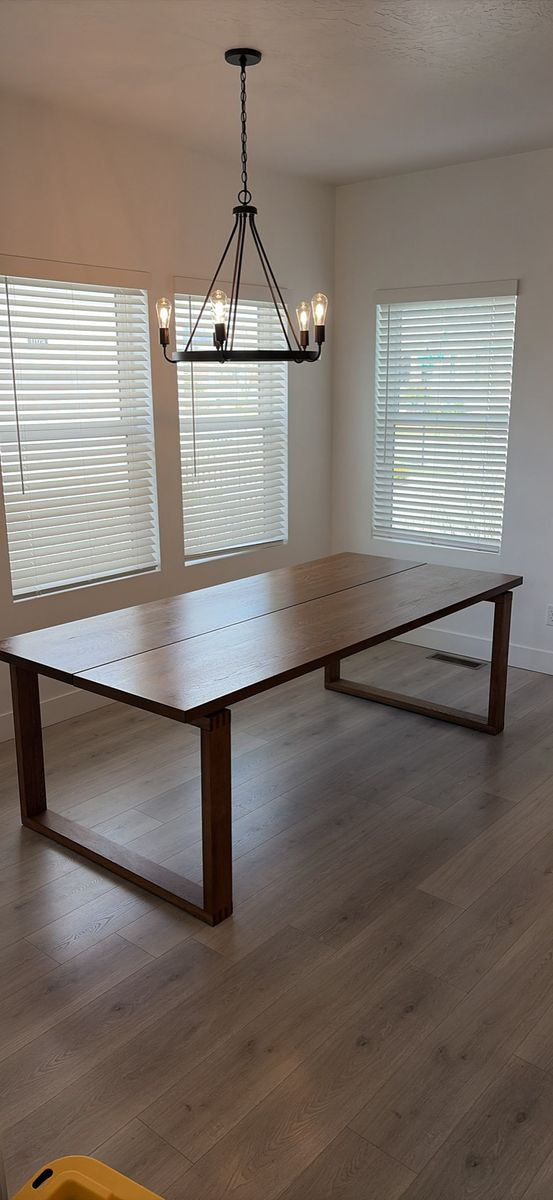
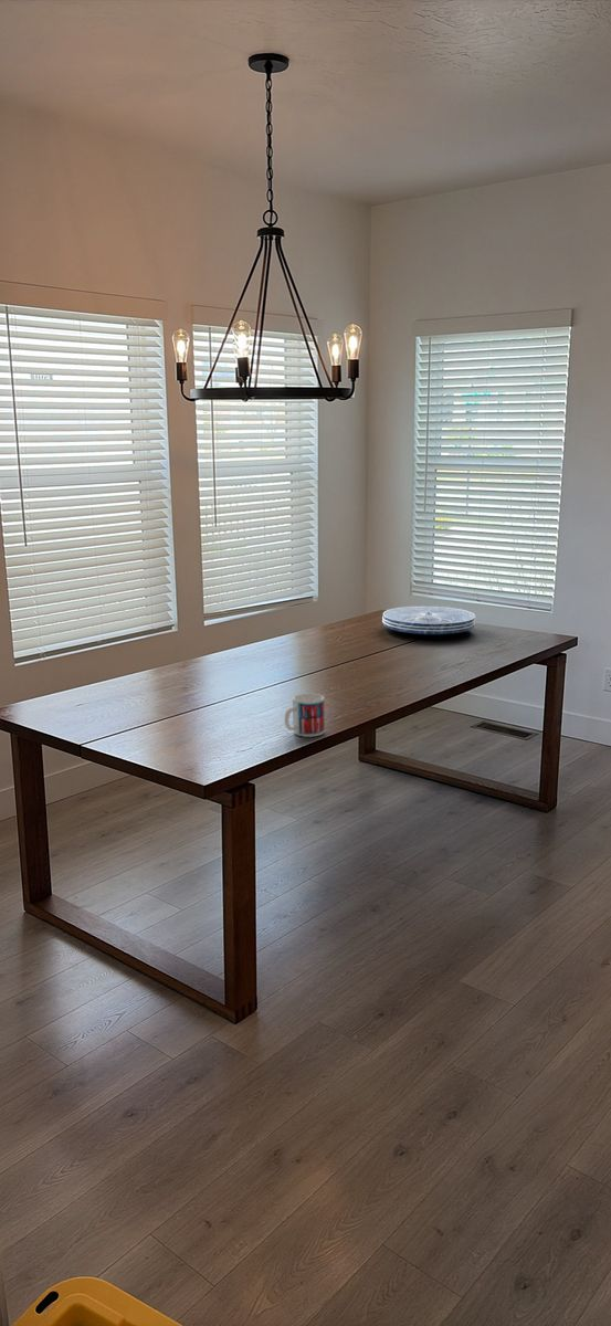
+ placemat (428, 621)
+ mug (305, 716)
